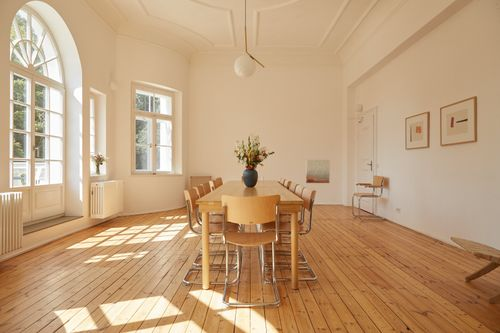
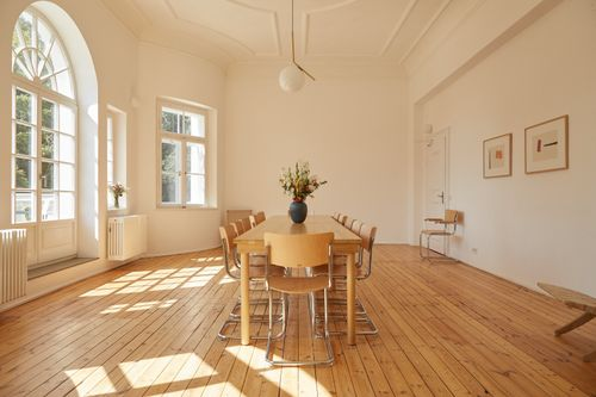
- wall art (317, 171)
